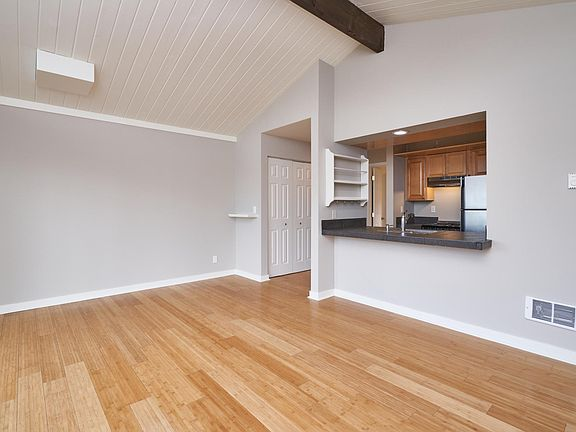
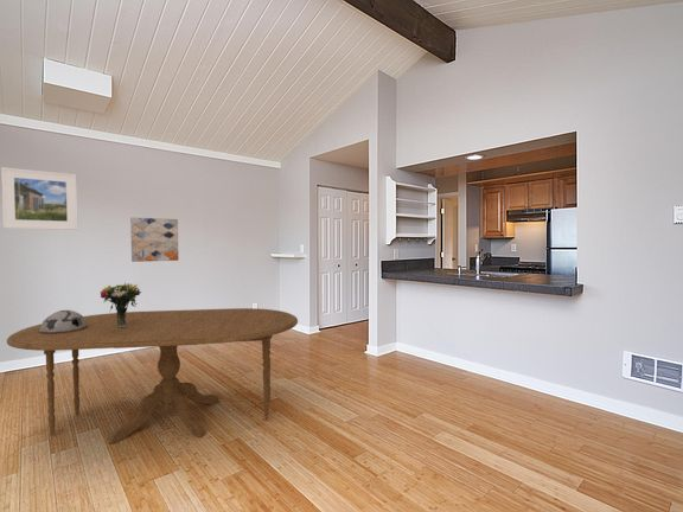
+ bouquet (122, 305)
+ wall art (155, 239)
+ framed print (42, 199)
+ decorative bowl (63, 319)
+ dining table (168, 371)
